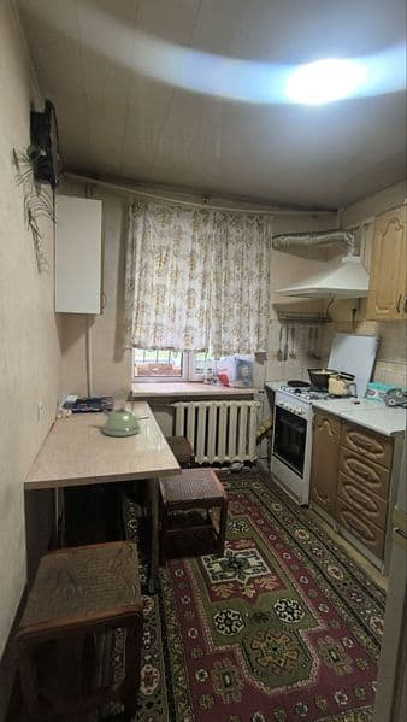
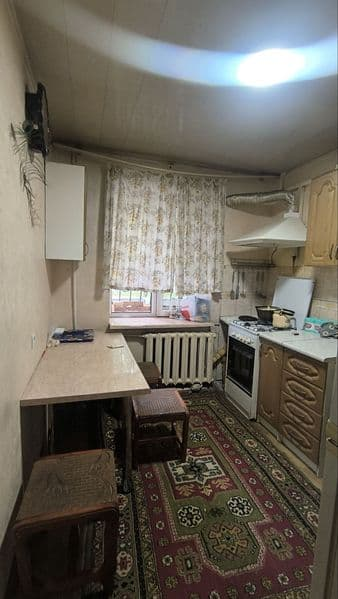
- kettle (119, 410)
